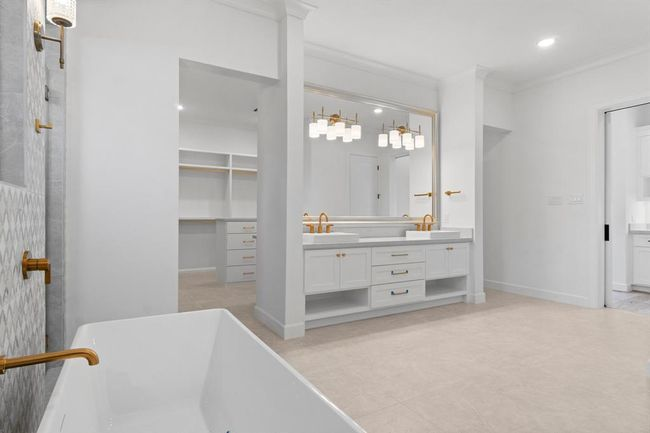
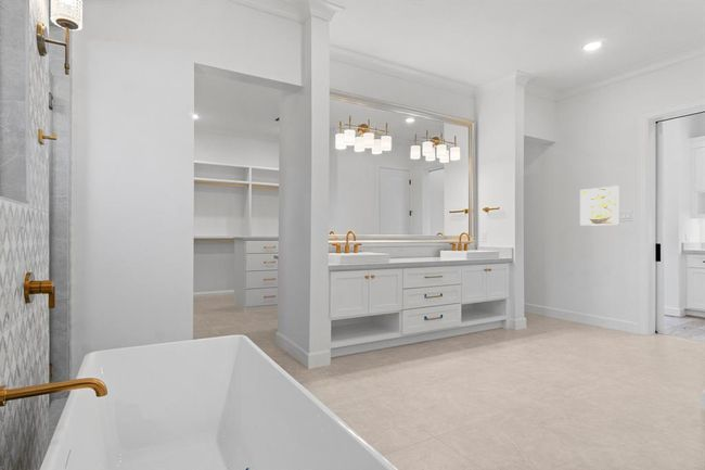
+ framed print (599, 206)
